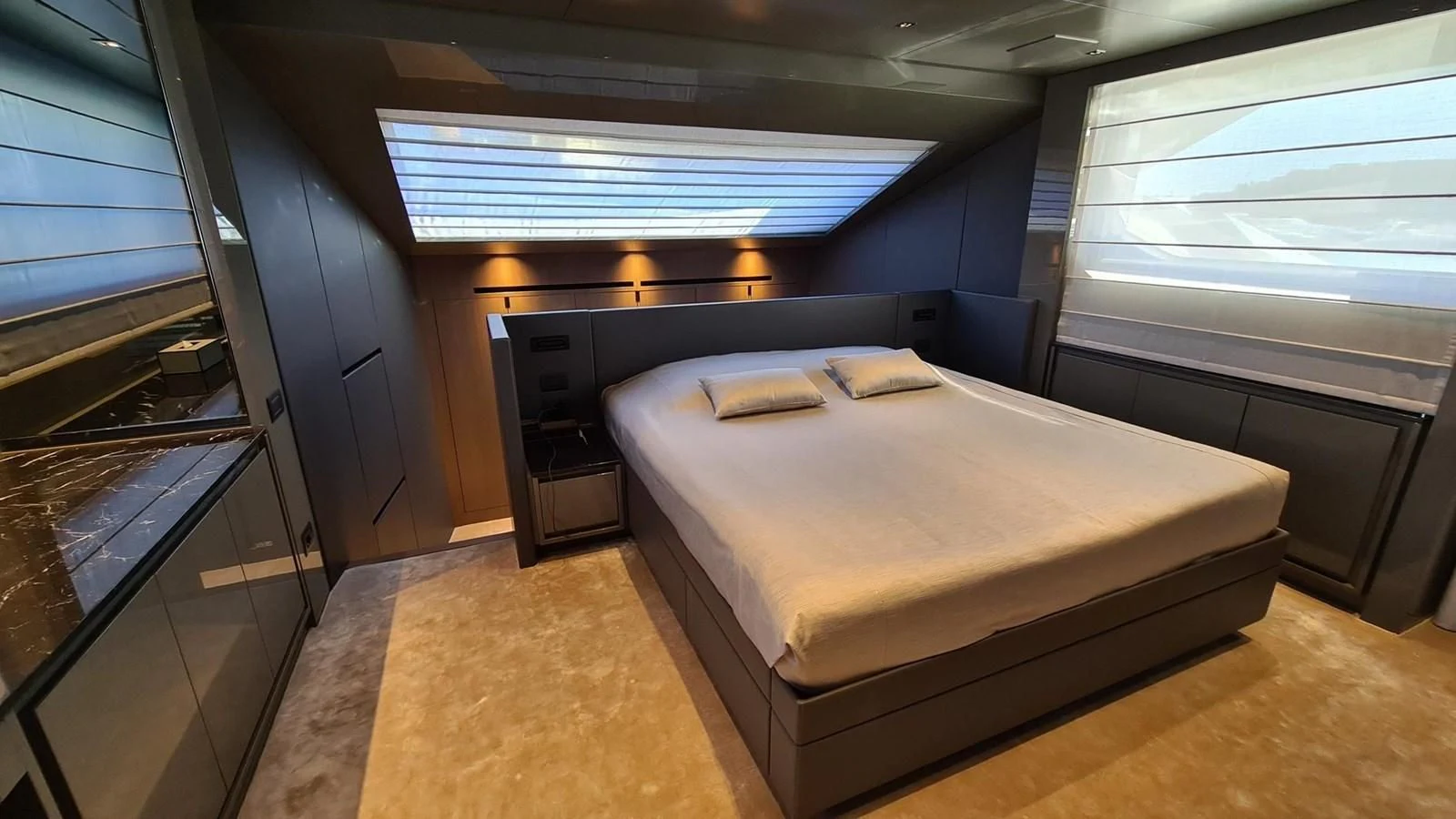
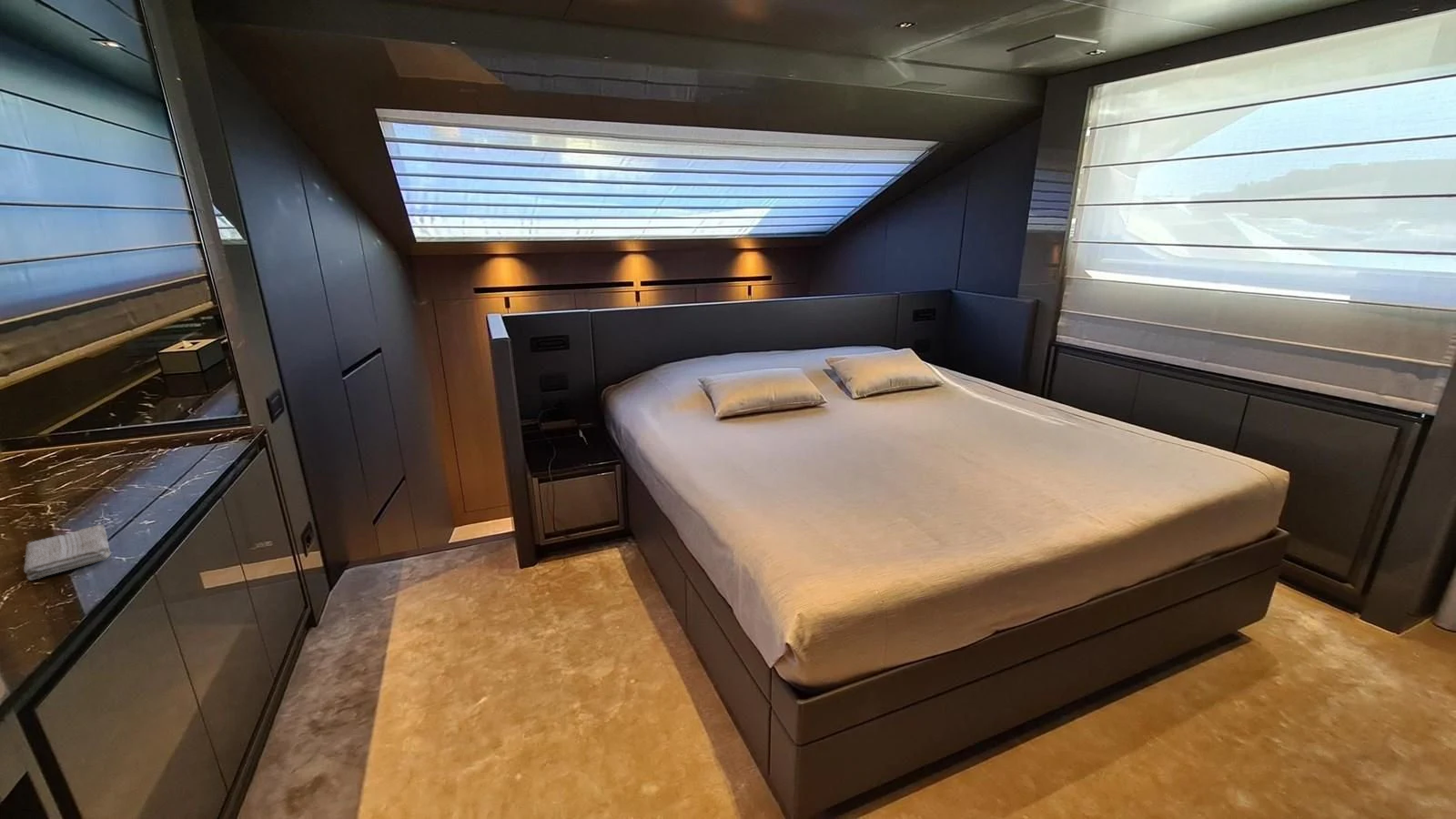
+ washcloth (67, 549)
